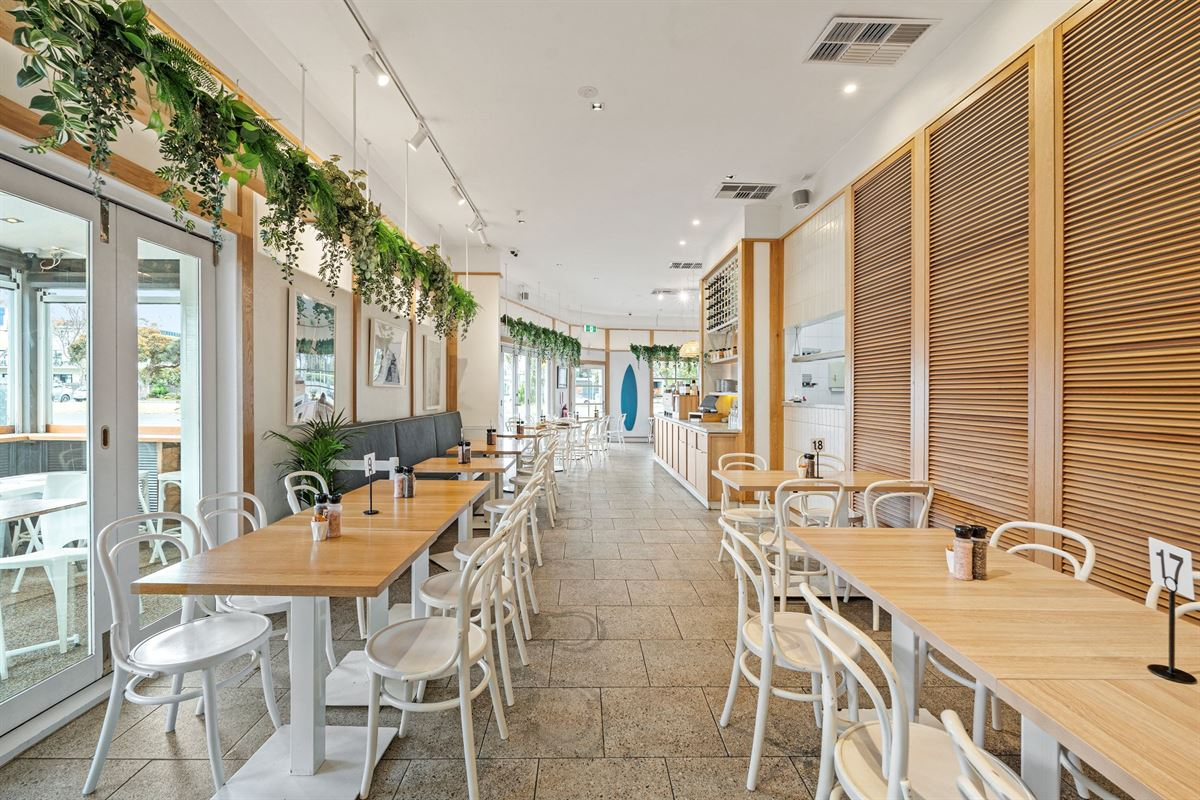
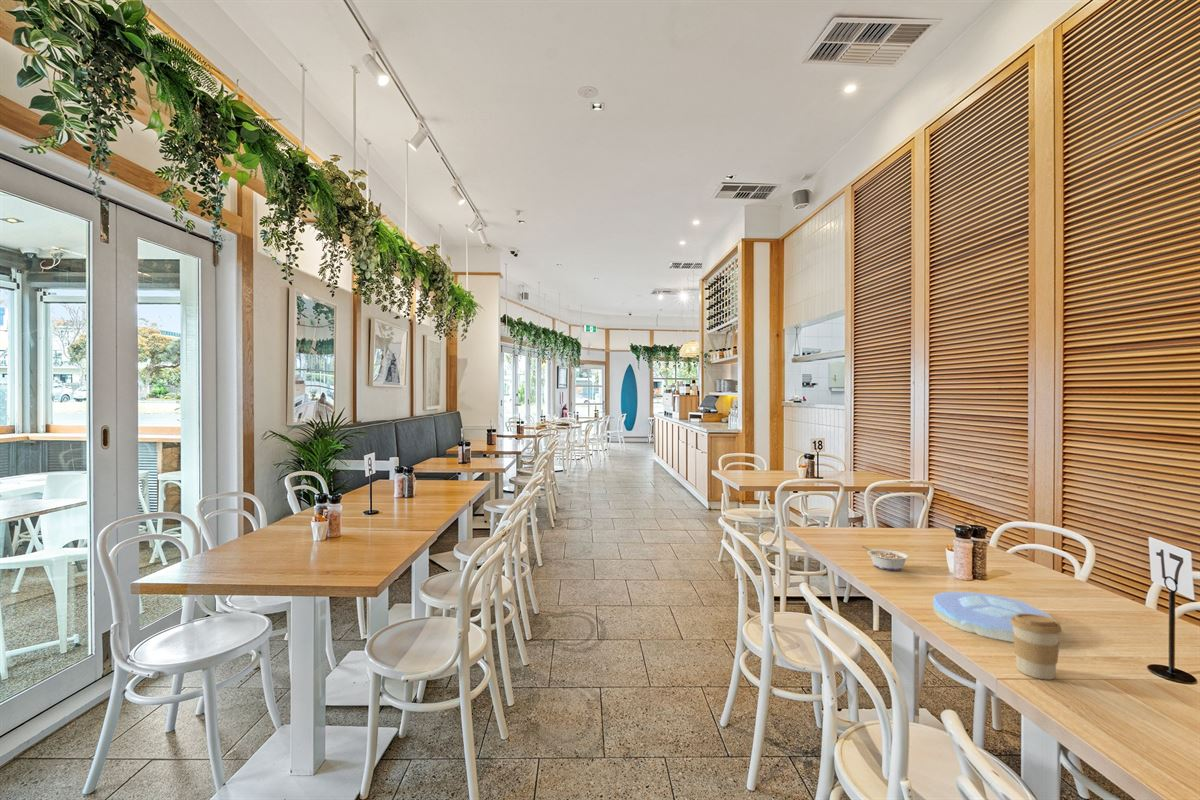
+ legume (886, 559)
+ coffee cup (1035, 643)
+ plate (991, 611)
